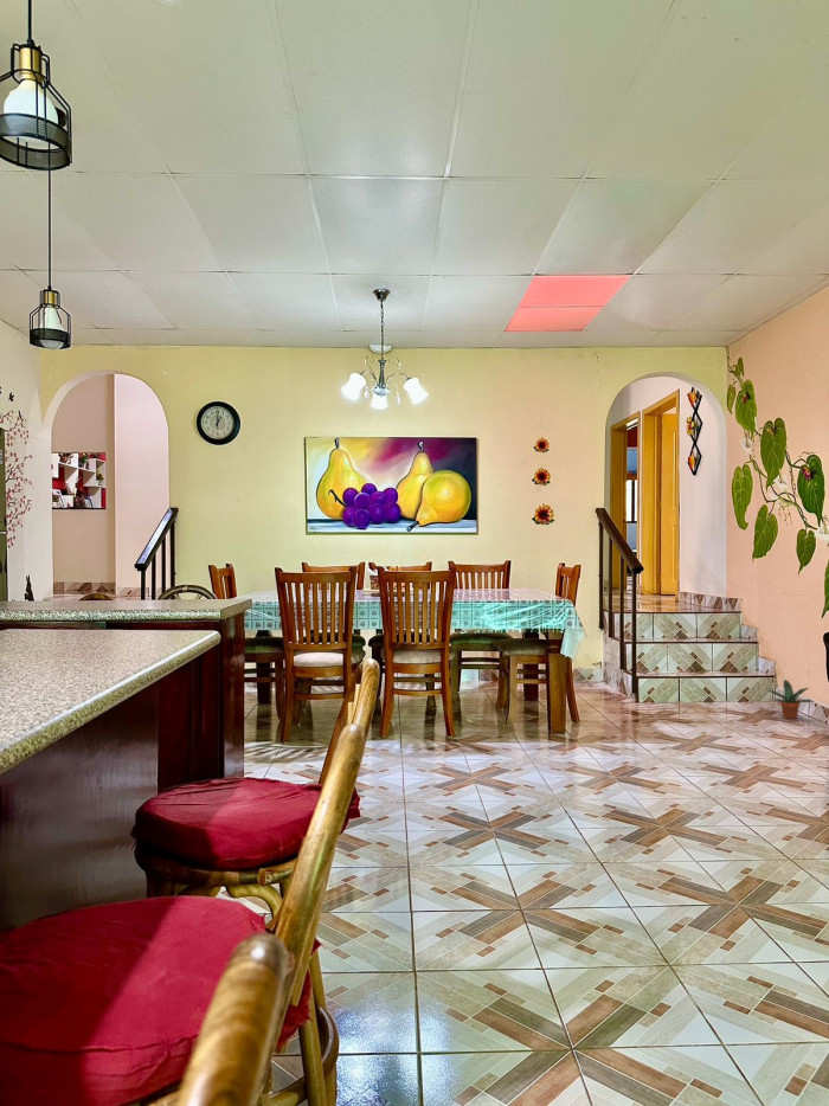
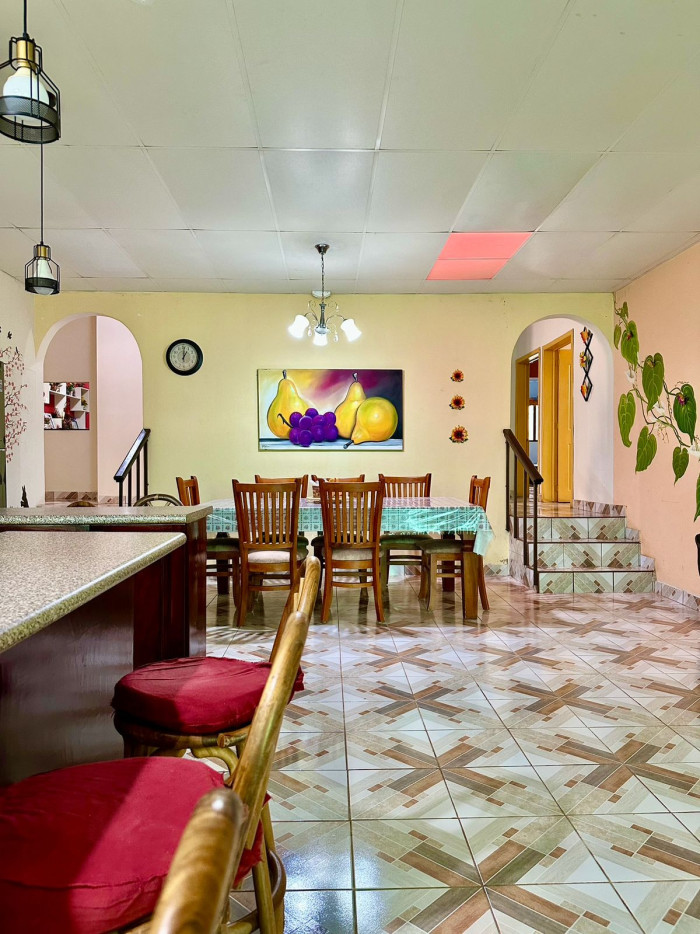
- potted plant (790, 699)
